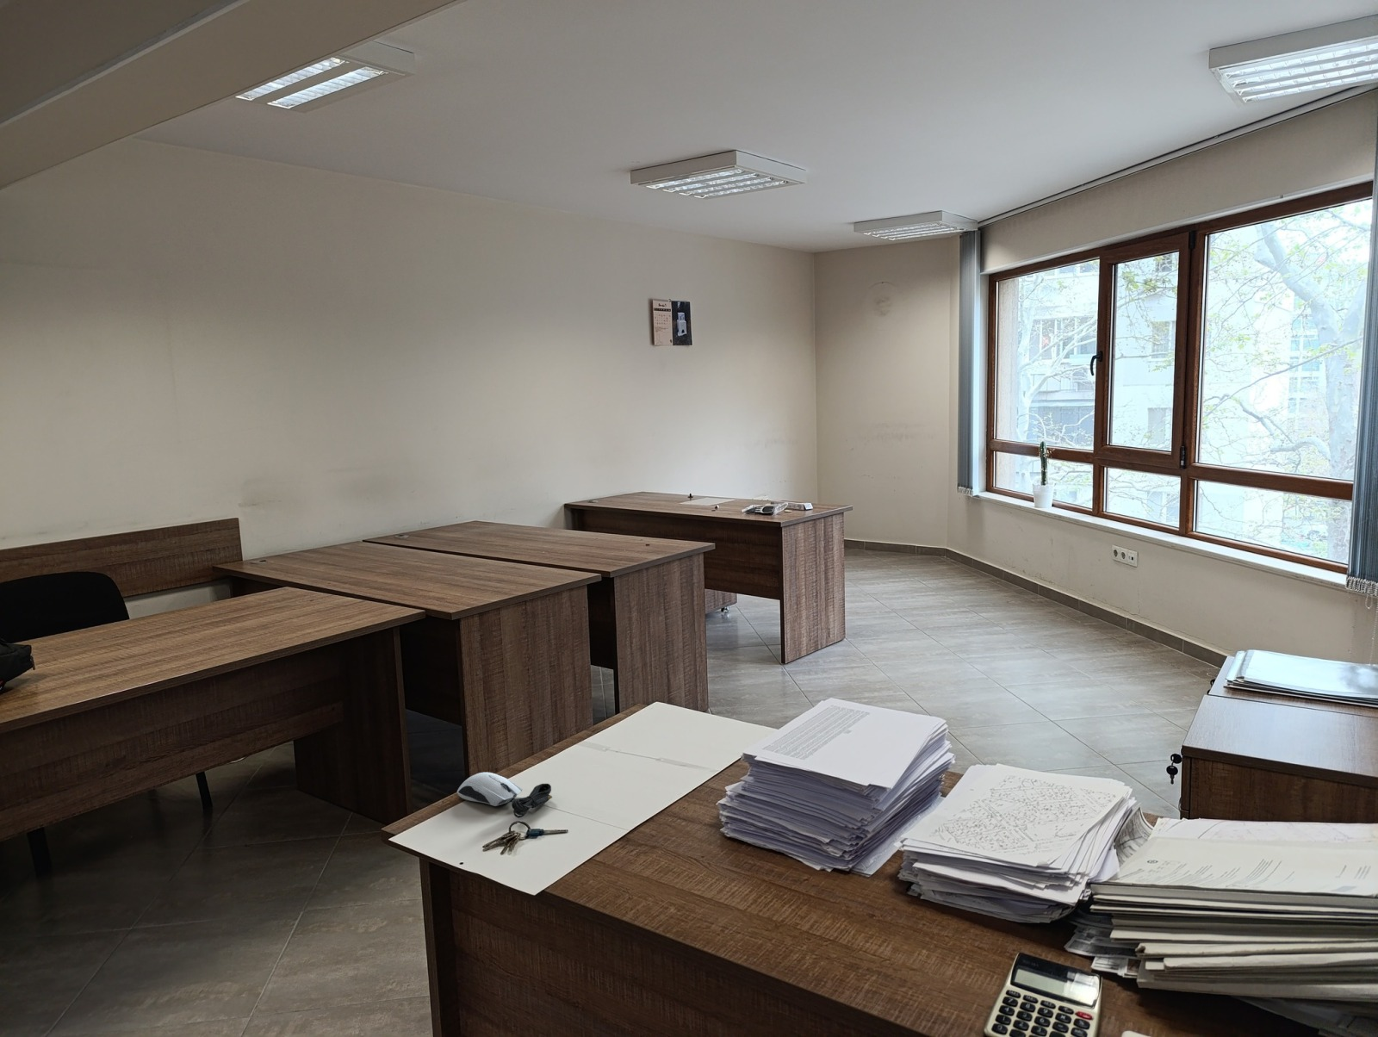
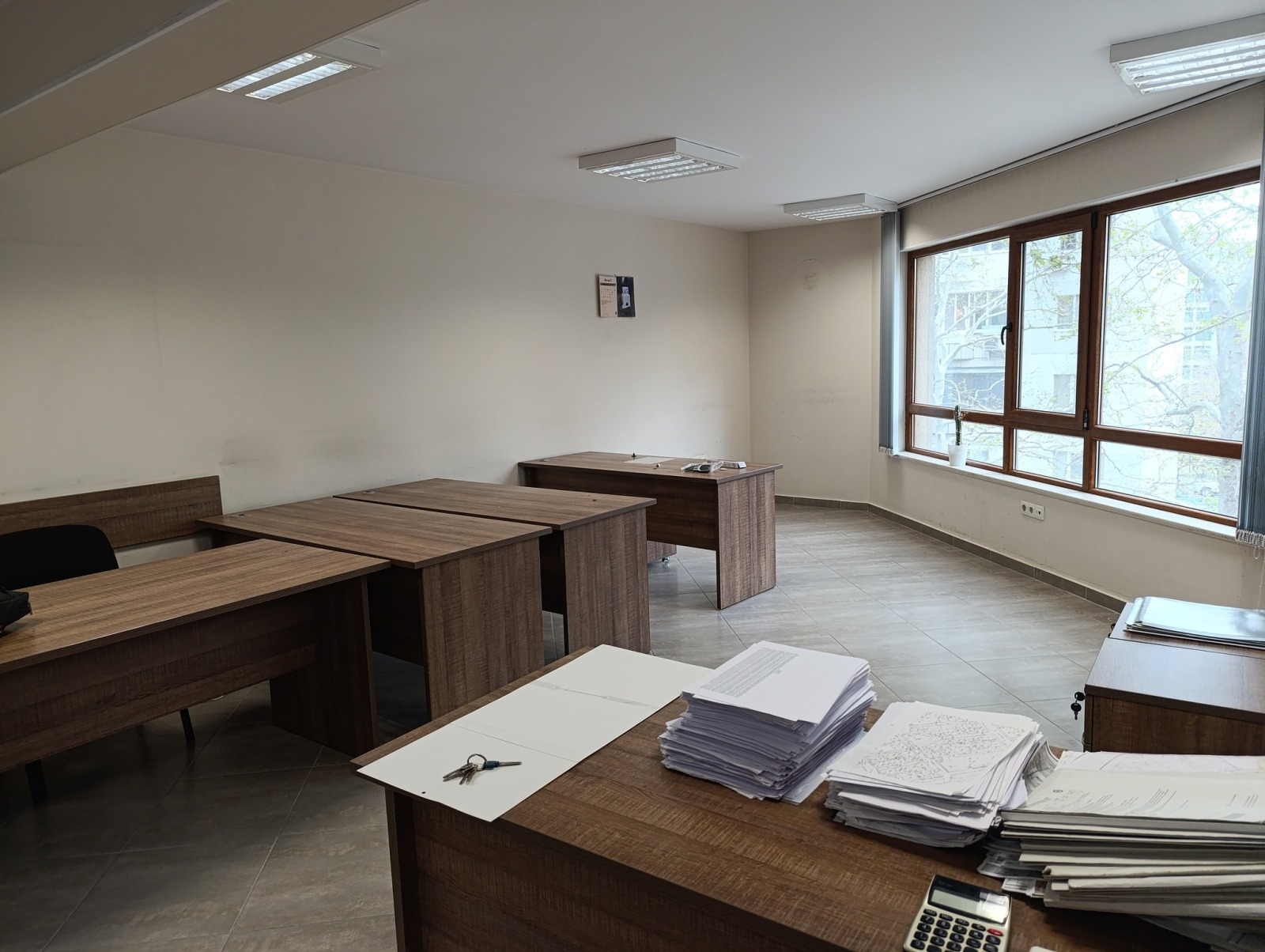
- computer mouse (499, 789)
